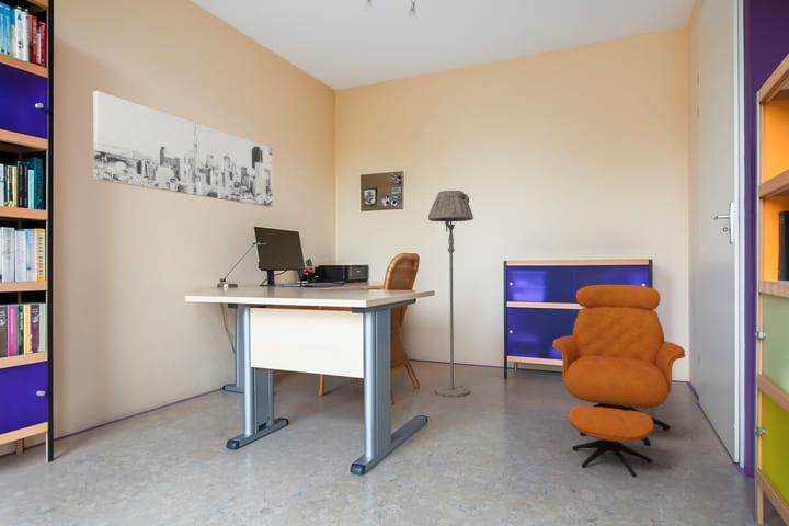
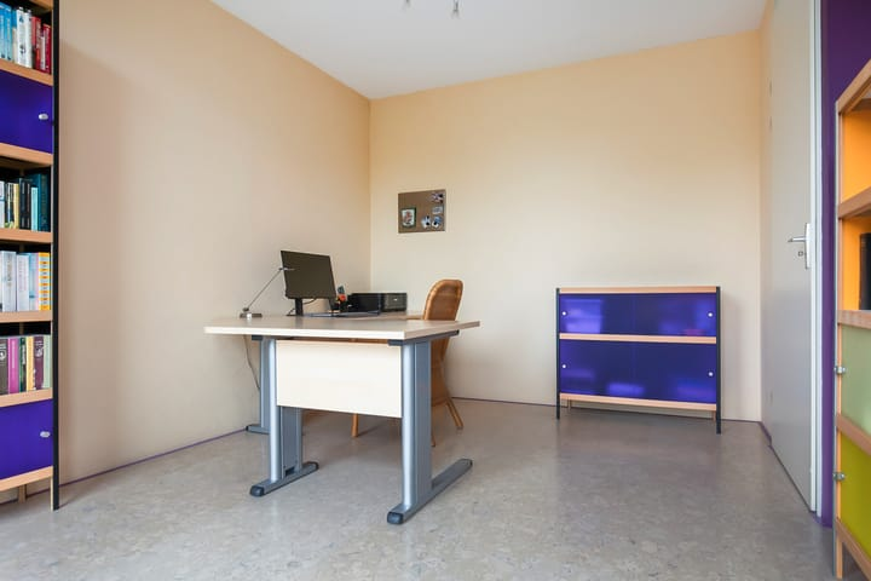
- wall art (201, 160)
- armchair (613, 363)
- floor lamp (450, 291)
